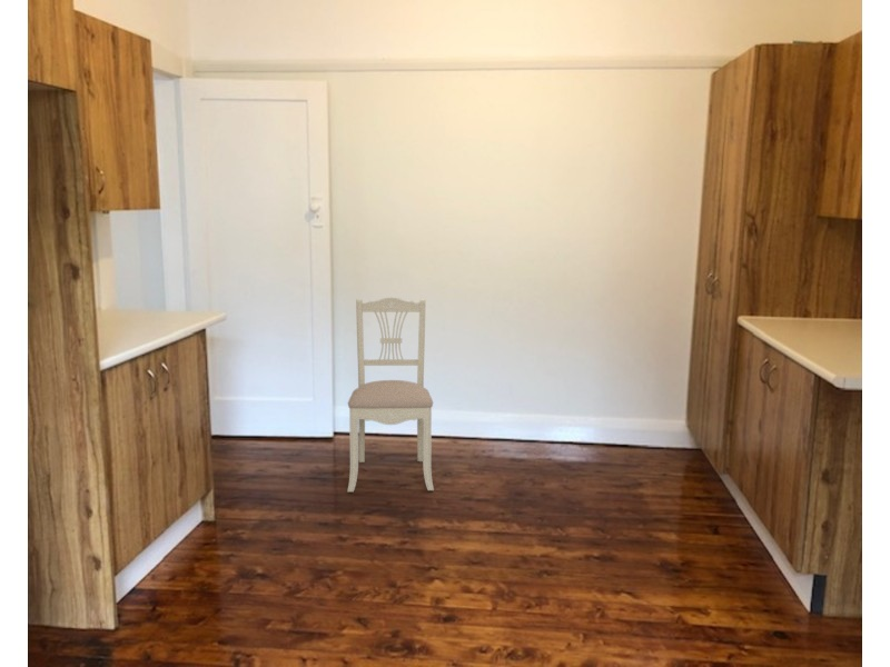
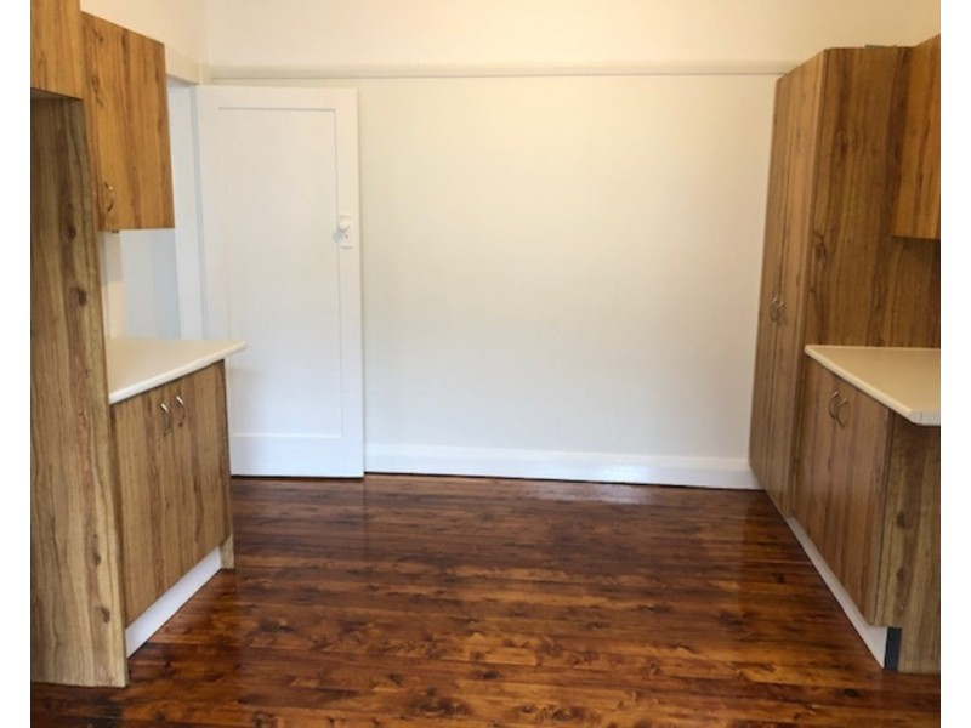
- dining chair (390, 390)
